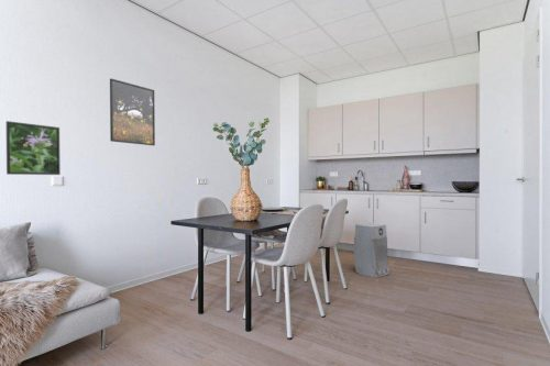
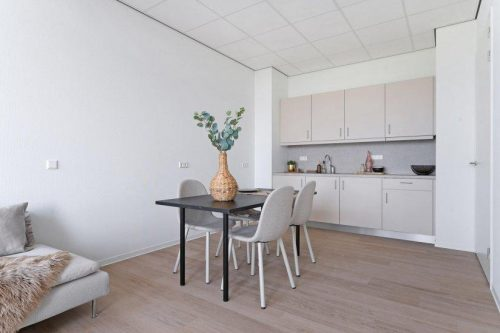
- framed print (34, 149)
- air purifier (370, 247)
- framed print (133, 113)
